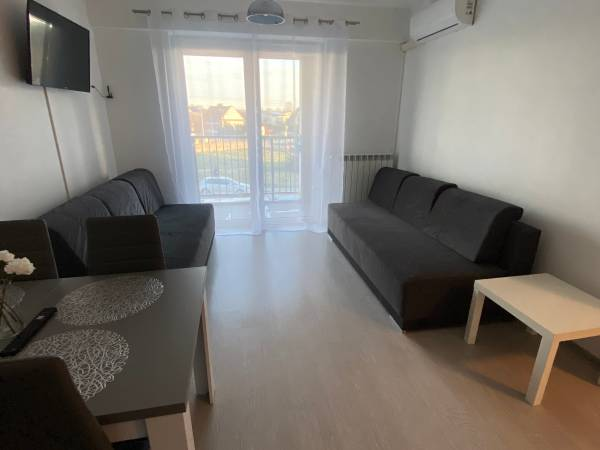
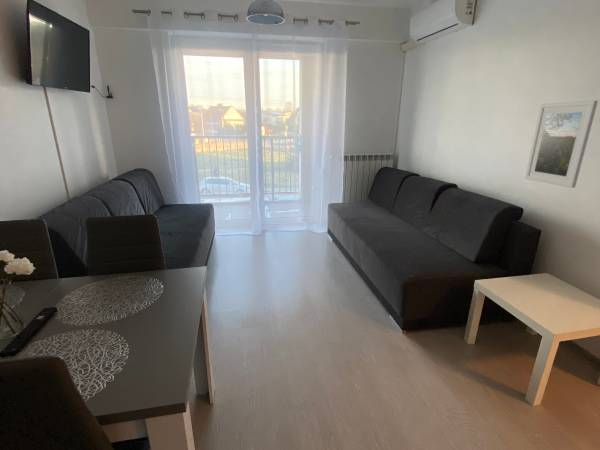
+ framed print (557, 144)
